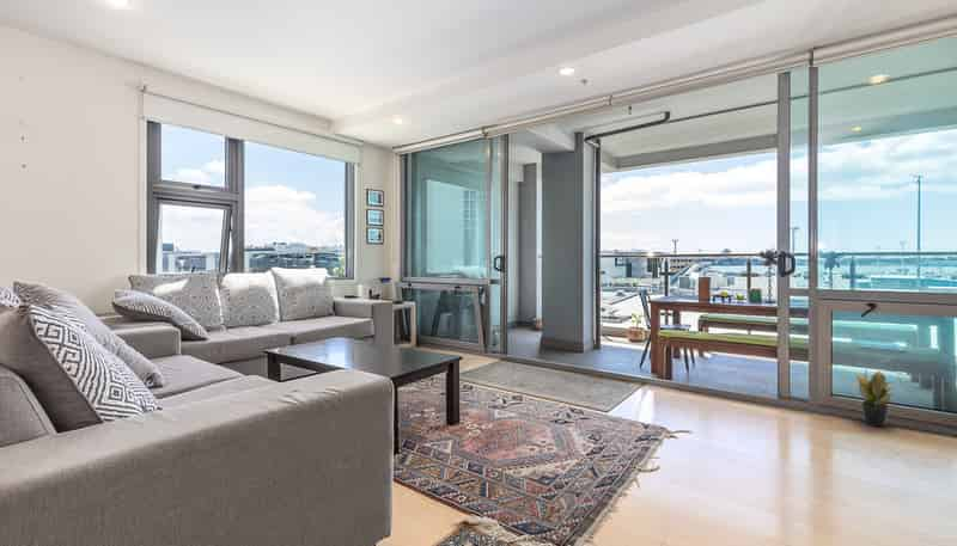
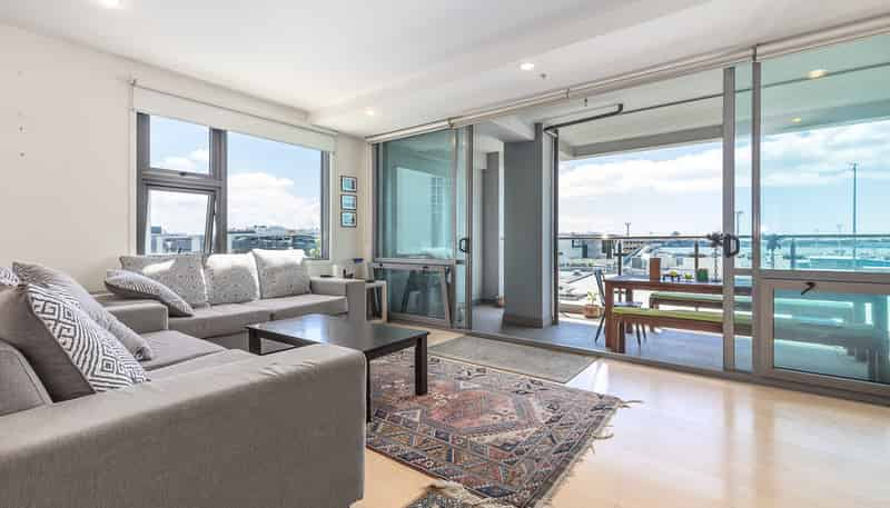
- potted plant (877, 395)
